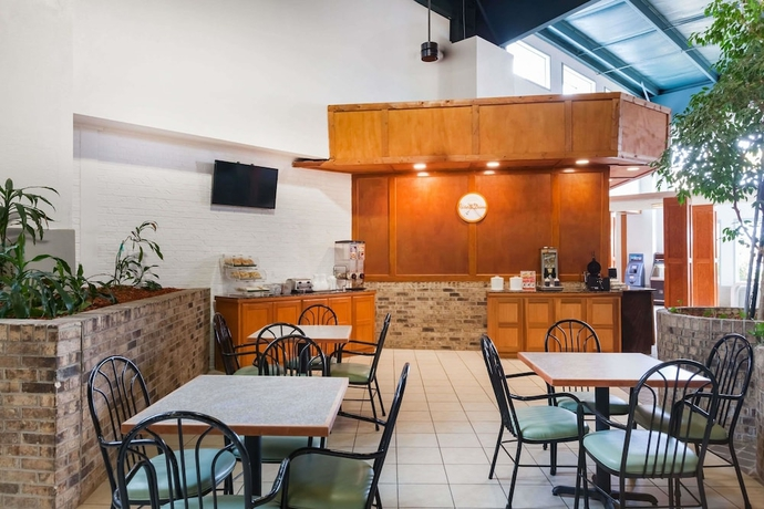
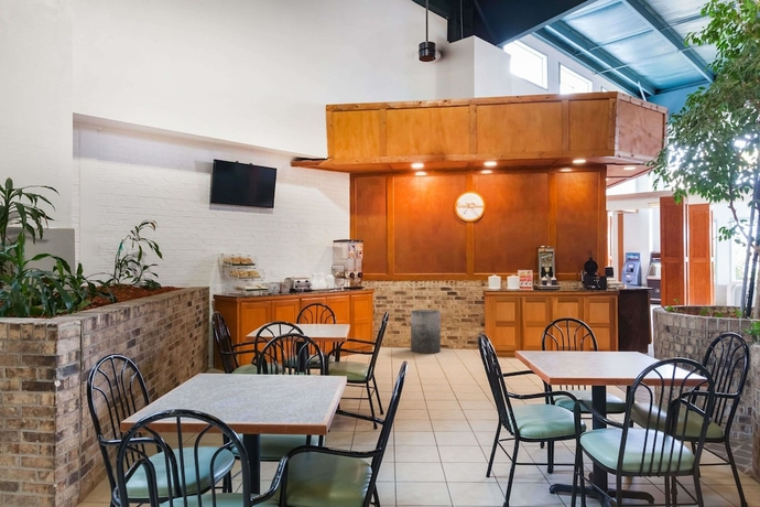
+ trash can (425, 331)
